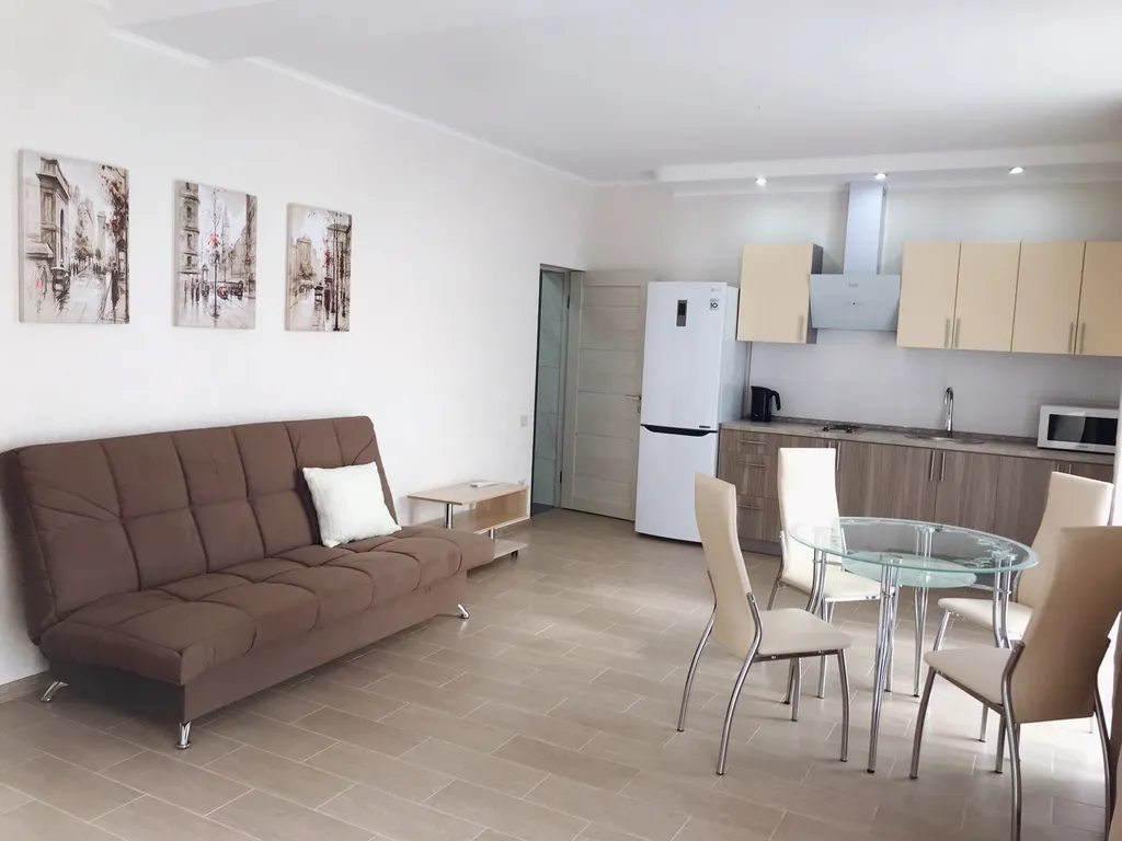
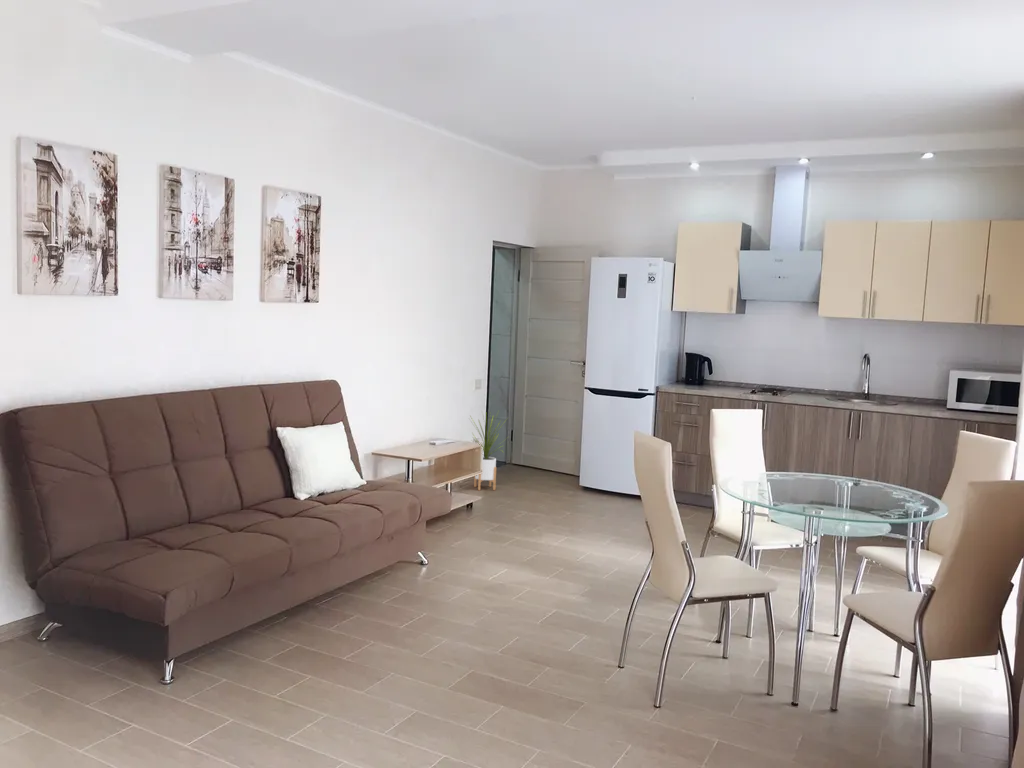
+ house plant (485, 448)
